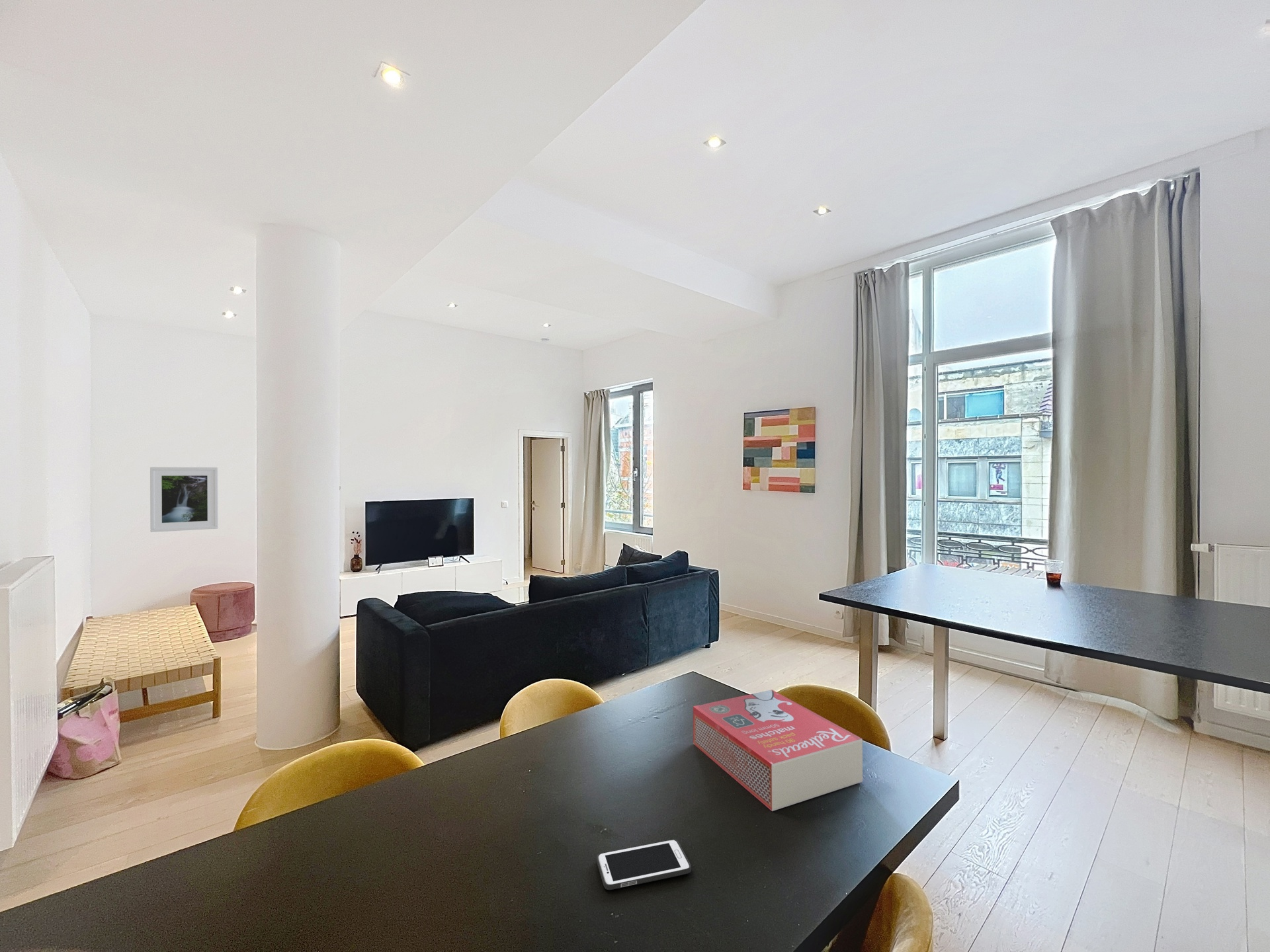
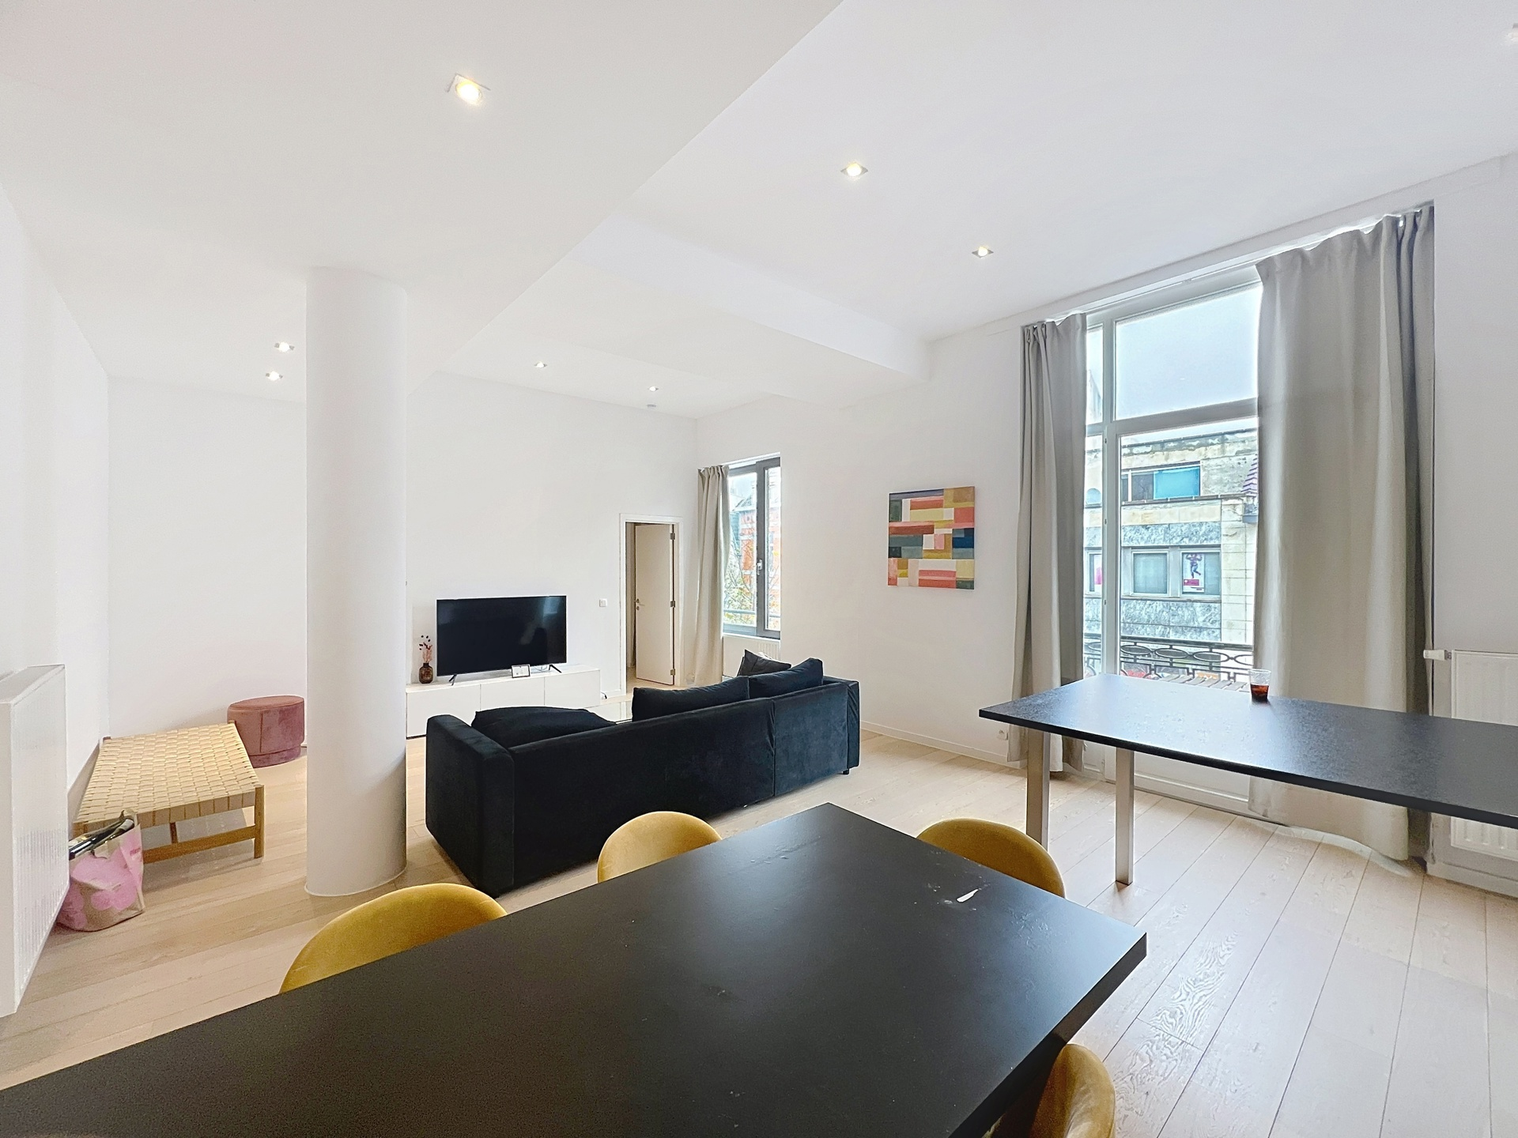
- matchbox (772, 741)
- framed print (185, 498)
- cell phone (643, 863)
